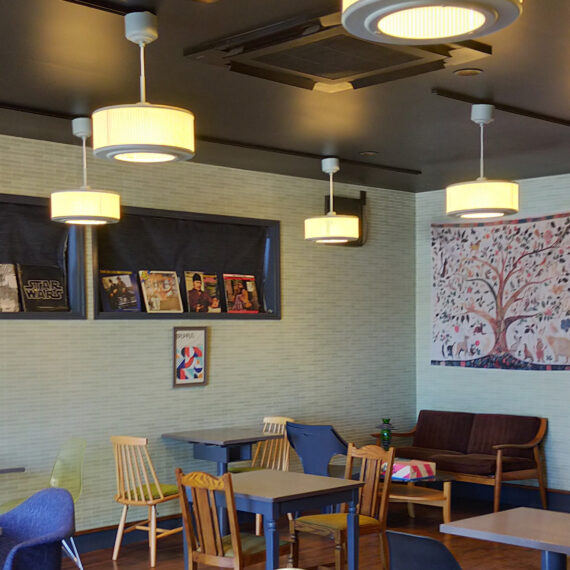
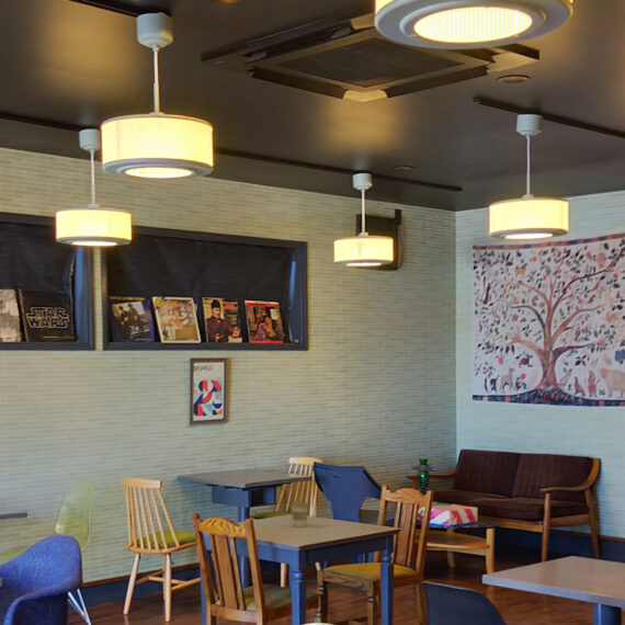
+ coffee cup (299, 513)
